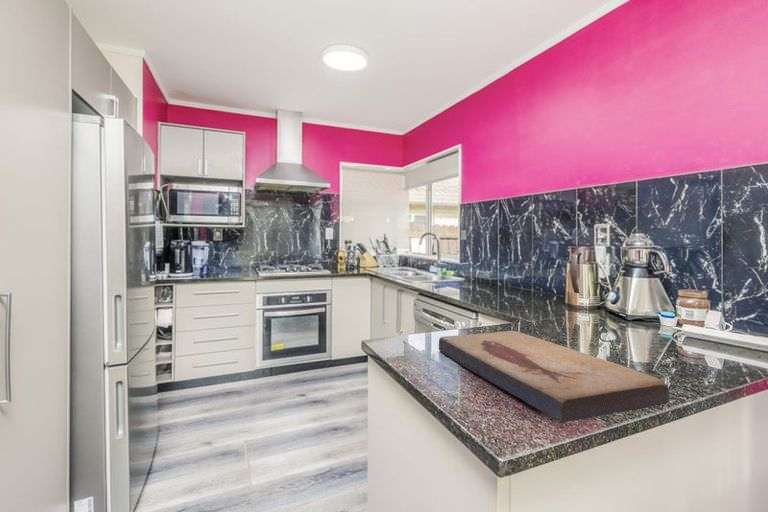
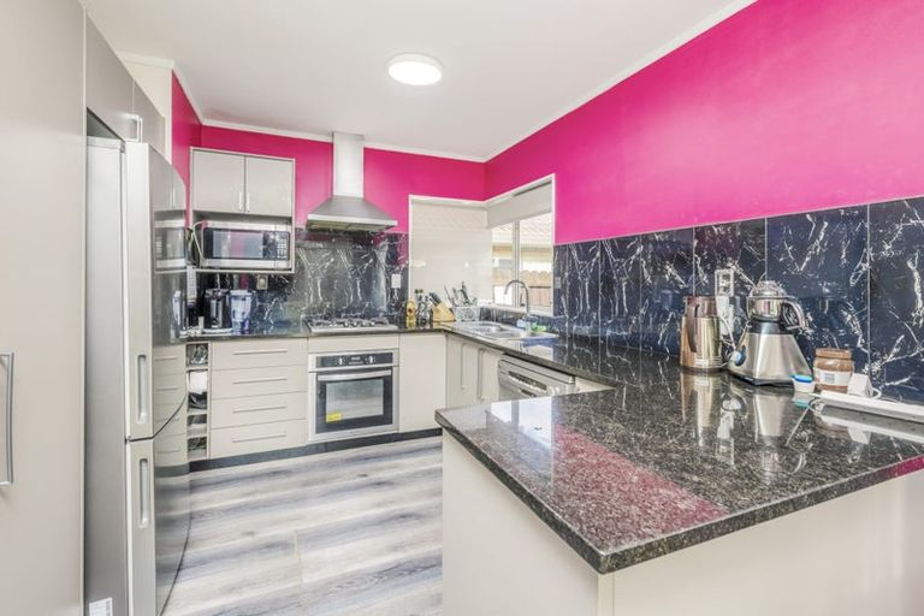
- fish fossil (530, 362)
